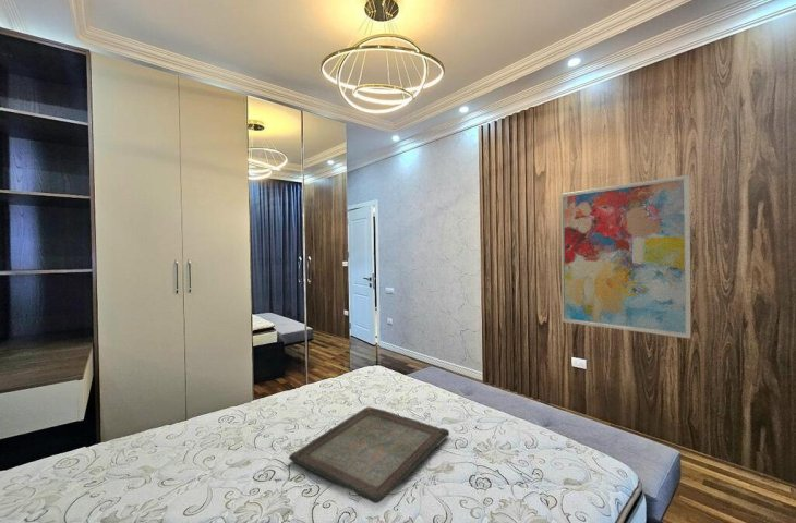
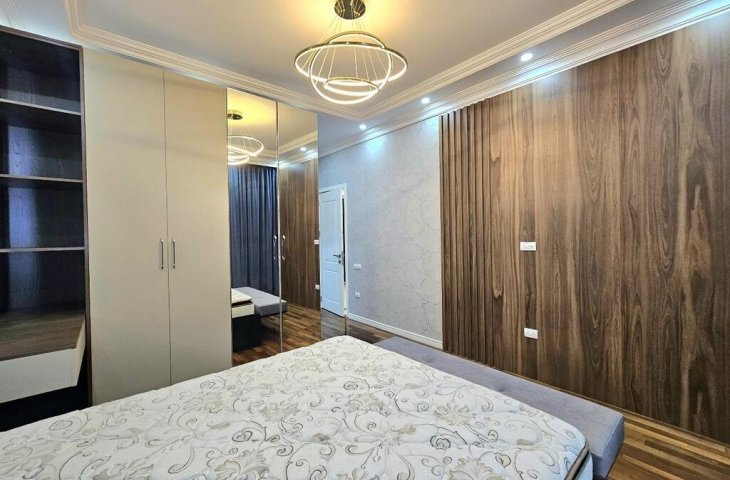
- wall art (618, 257)
- serving tray (372, 443)
